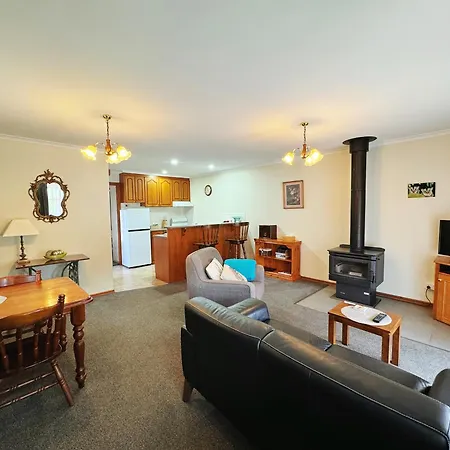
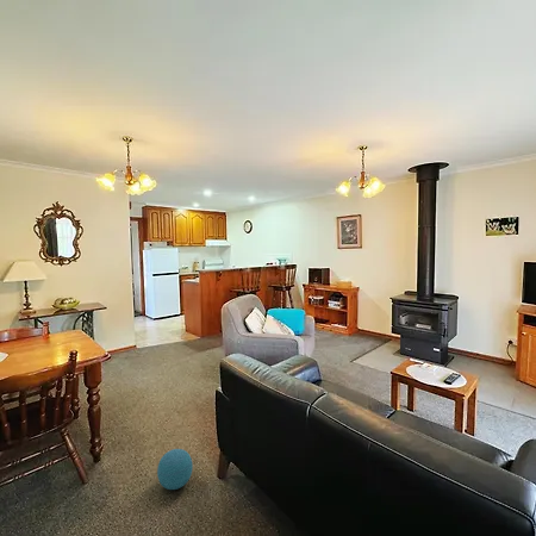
+ ball (175, 468)
